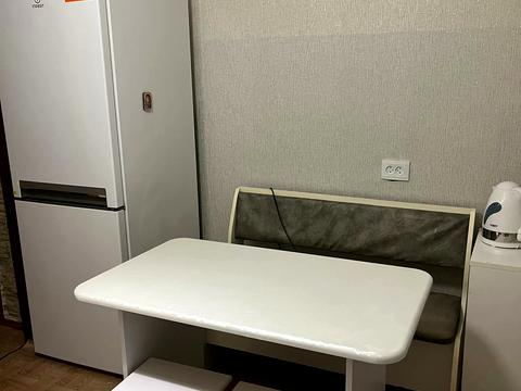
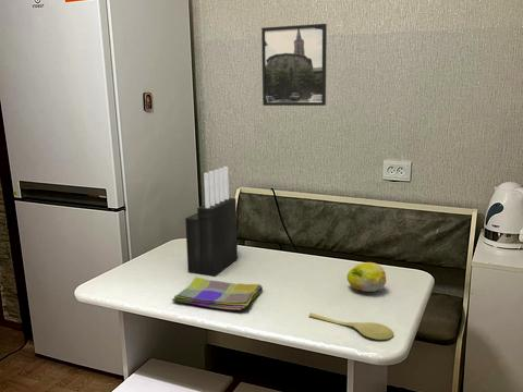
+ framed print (293, 65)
+ knife block (208, 218)
+ fruit (365, 277)
+ spoon (349, 323)
+ dish towel (219, 292)
